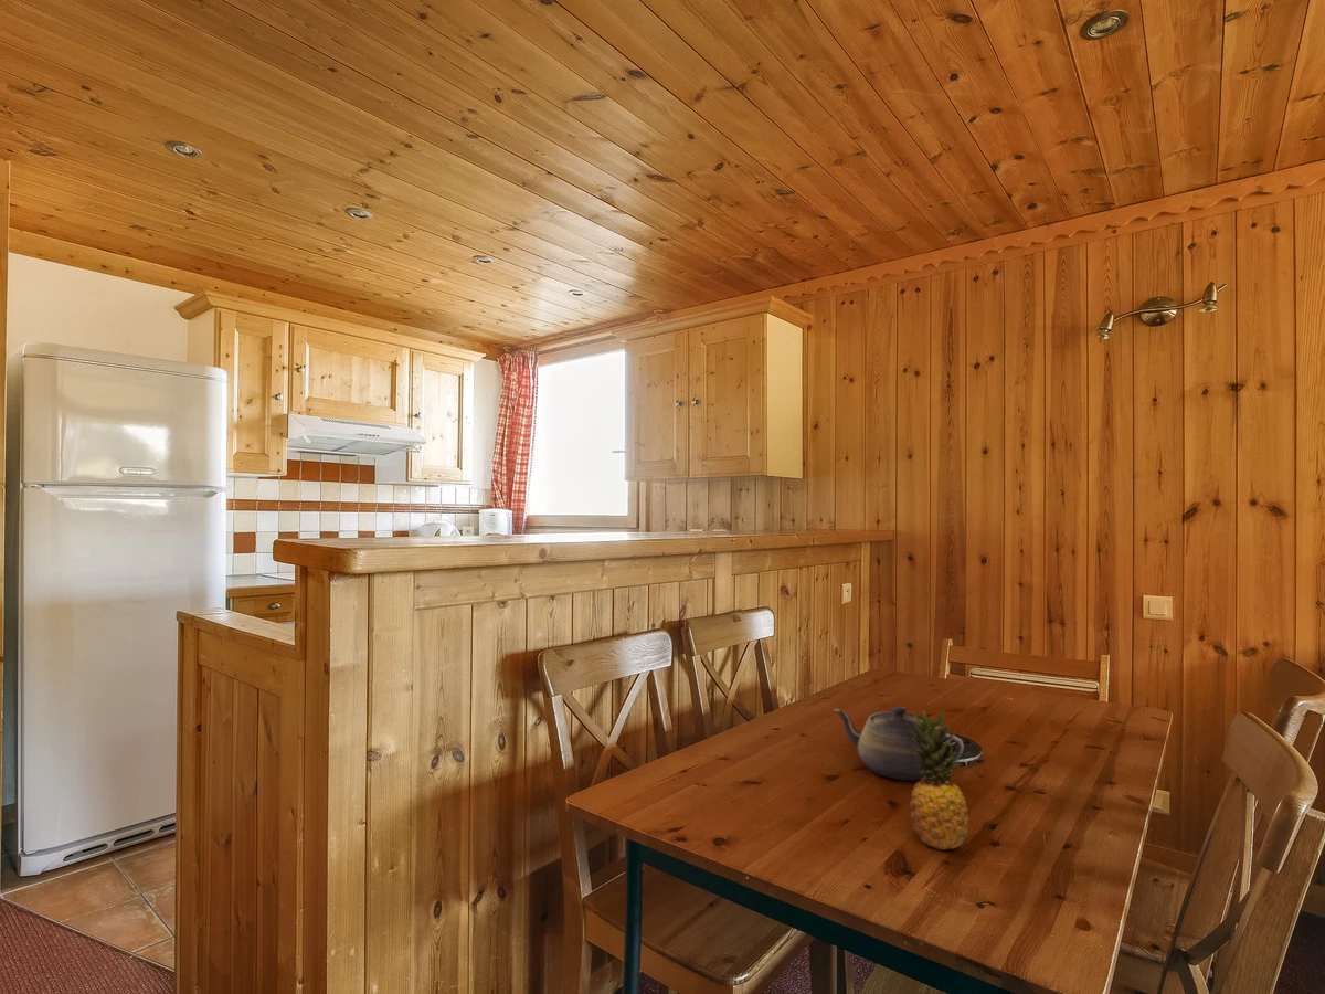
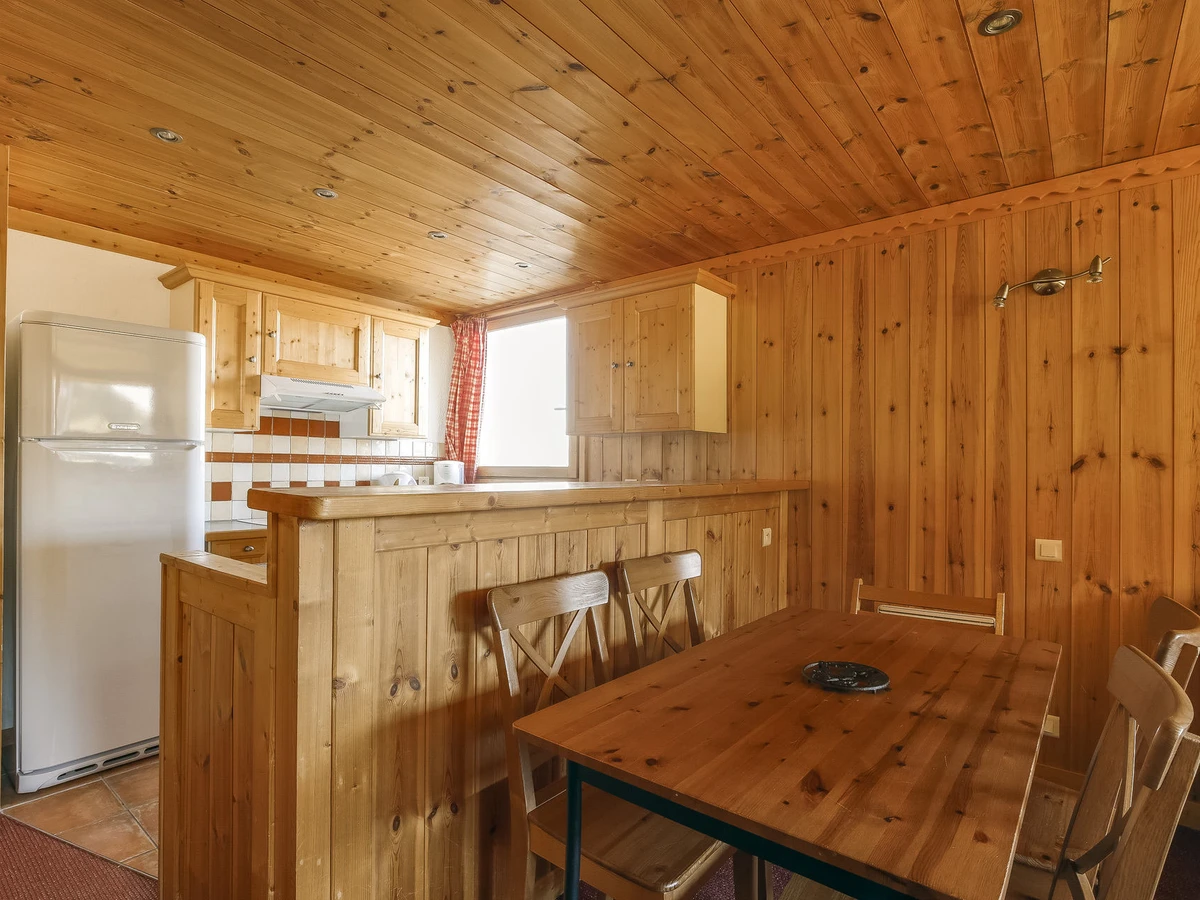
- teapot (894, 738)
- fruit (939, 774)
